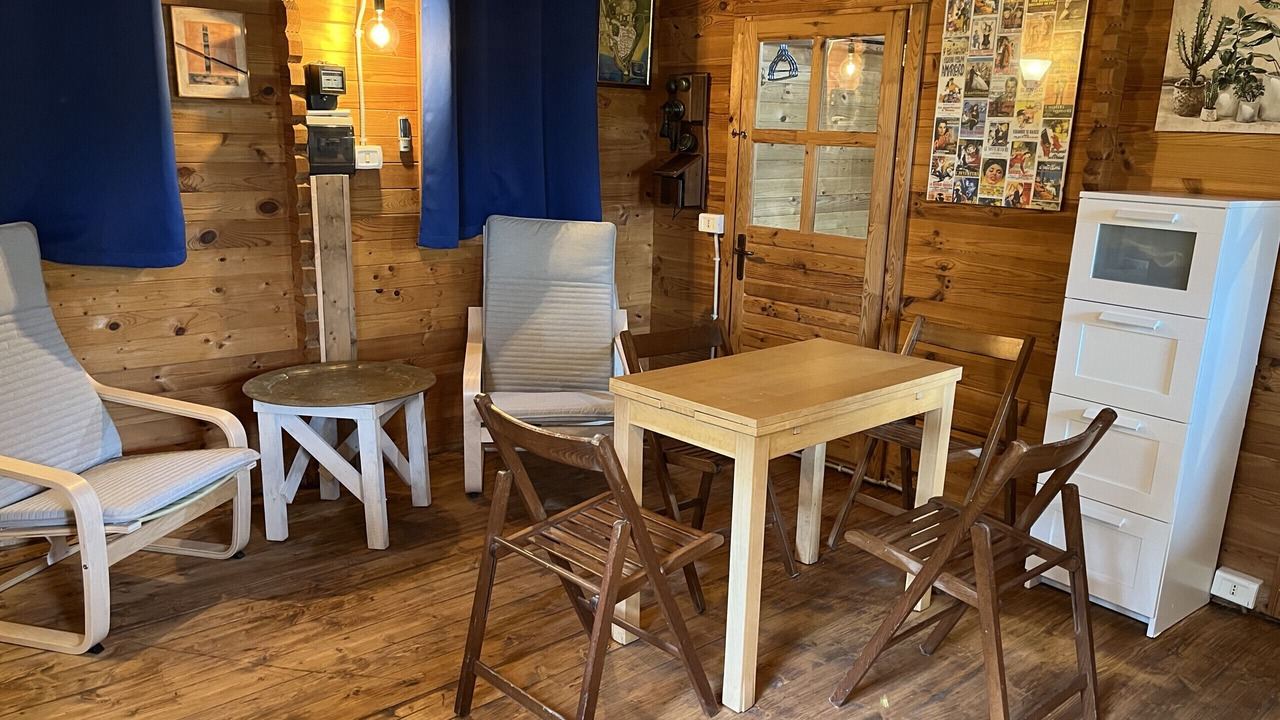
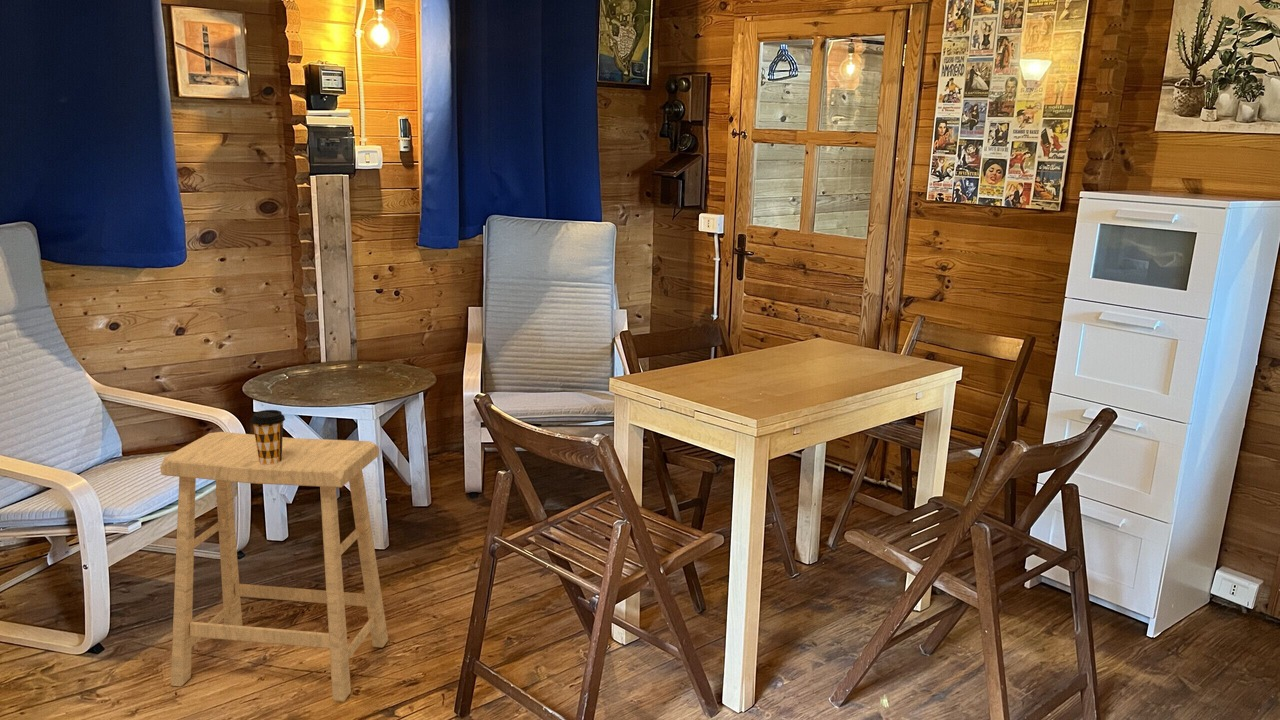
+ coffee cup (268, 435)
+ stool (273, 586)
